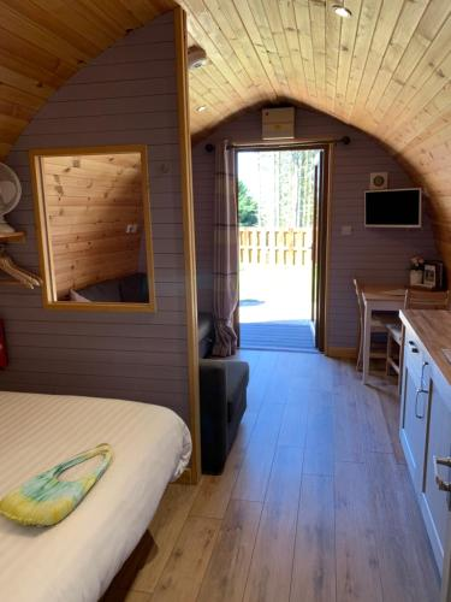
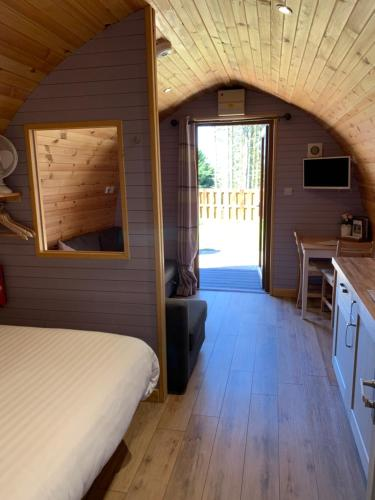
- tote bag (67, 482)
